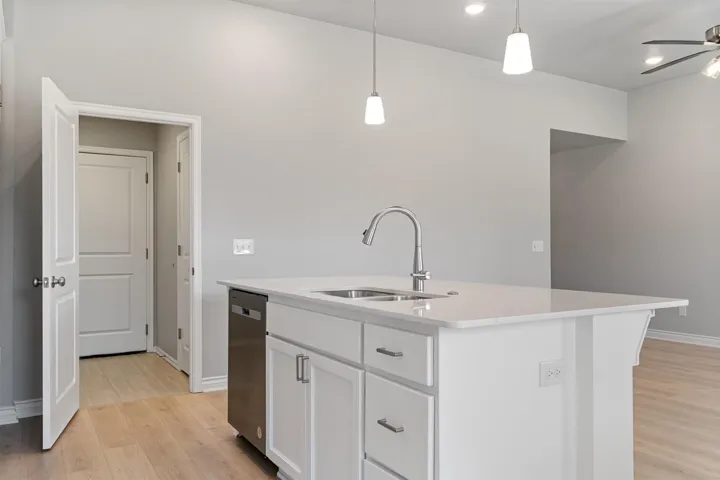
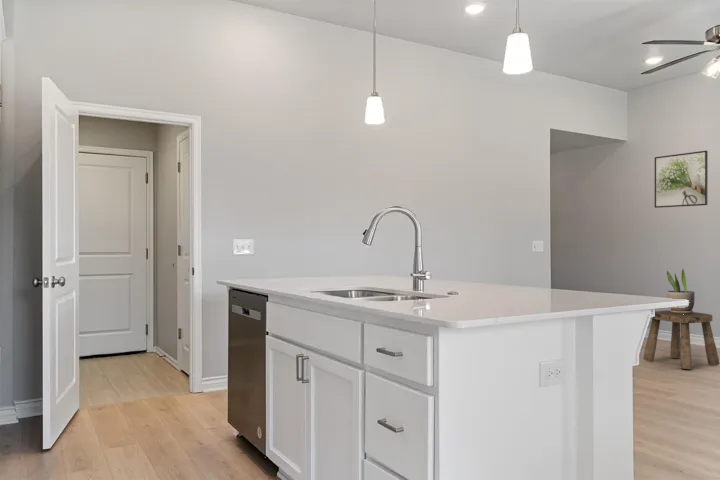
+ stool (680, 338)
+ potted plant (679, 290)
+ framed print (680, 180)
